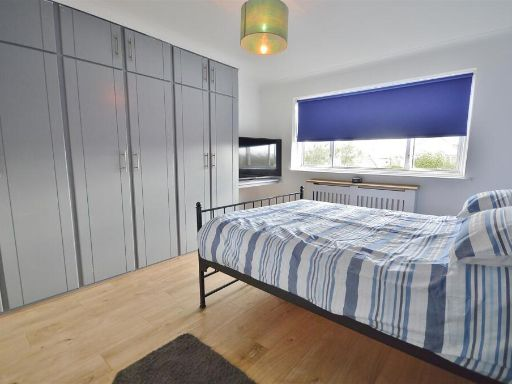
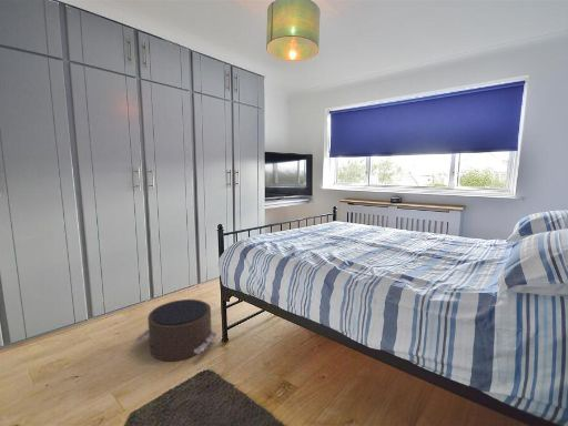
+ pouf (176, 328)
